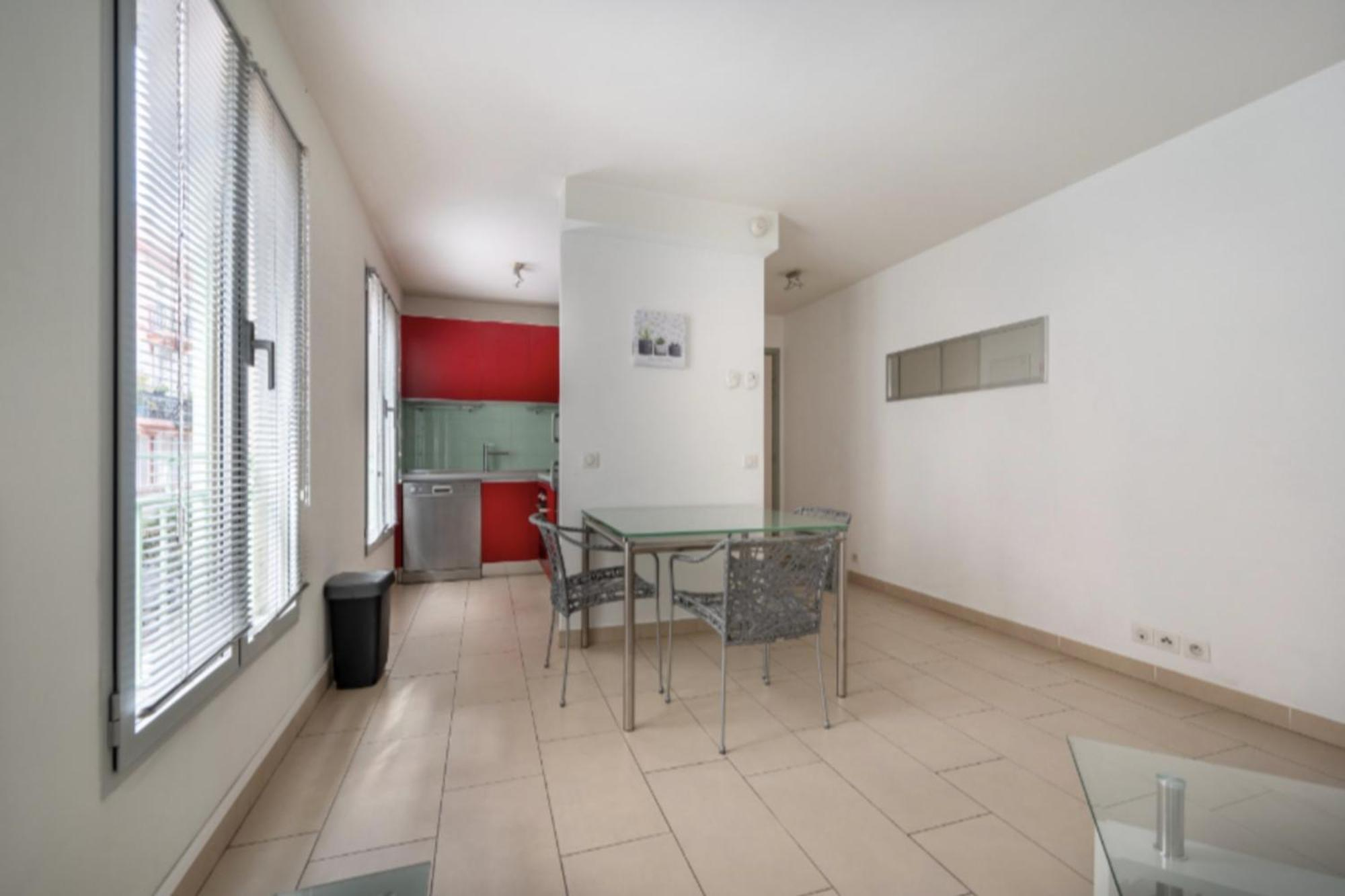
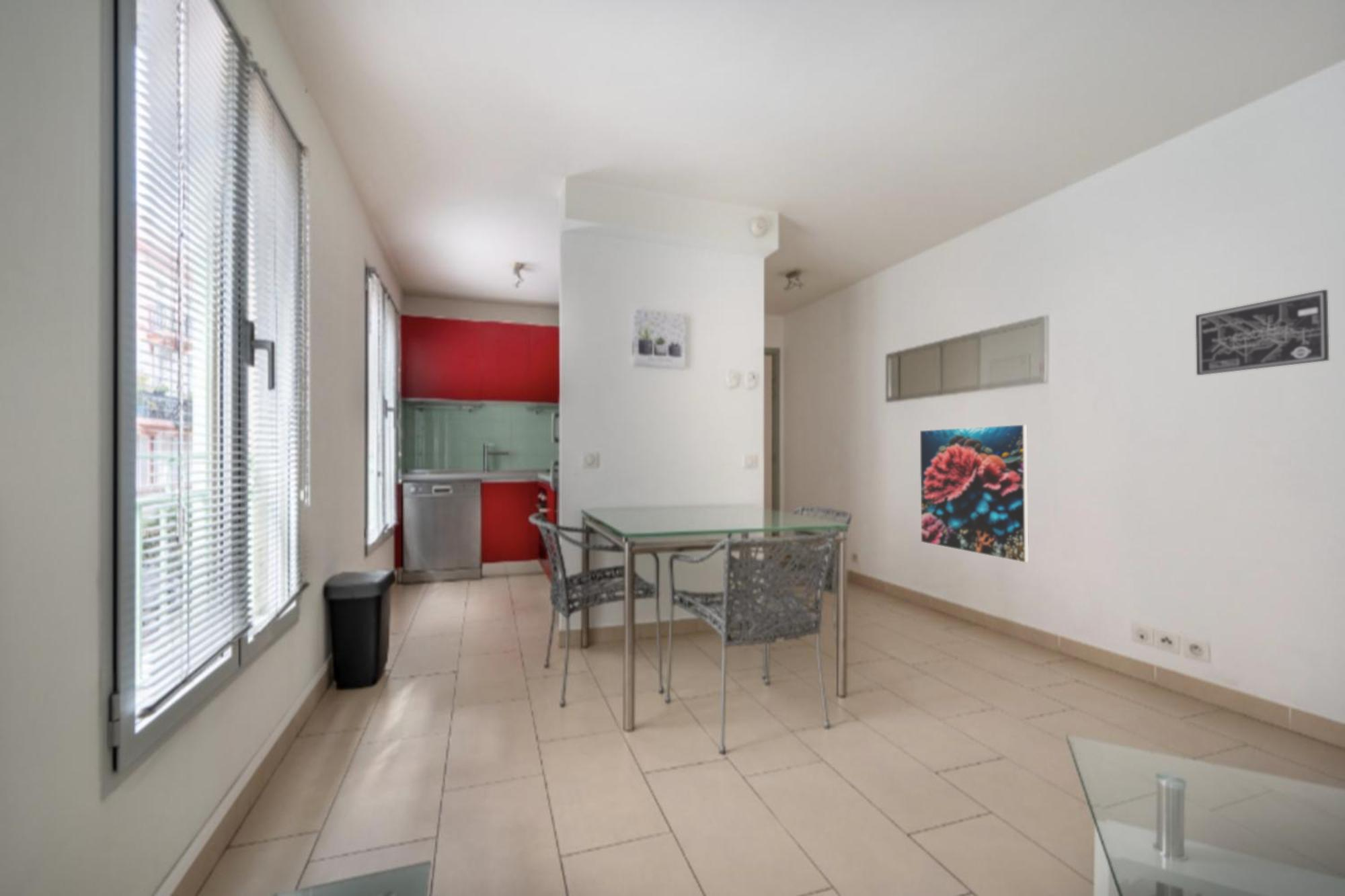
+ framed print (968, 489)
+ wall art (1256, 335)
